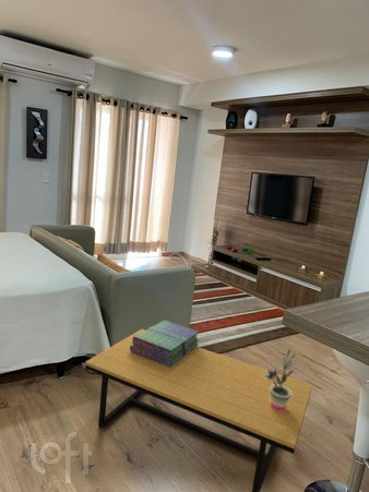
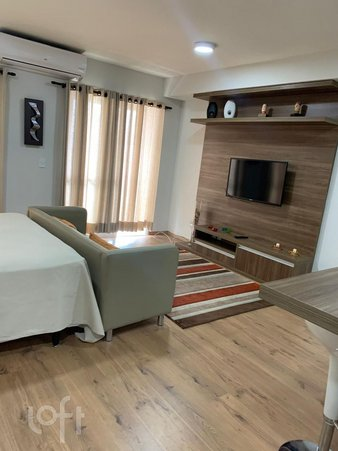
- stack of books (166, 340)
- potted plant (277, 375)
- coffee table (195, 400)
